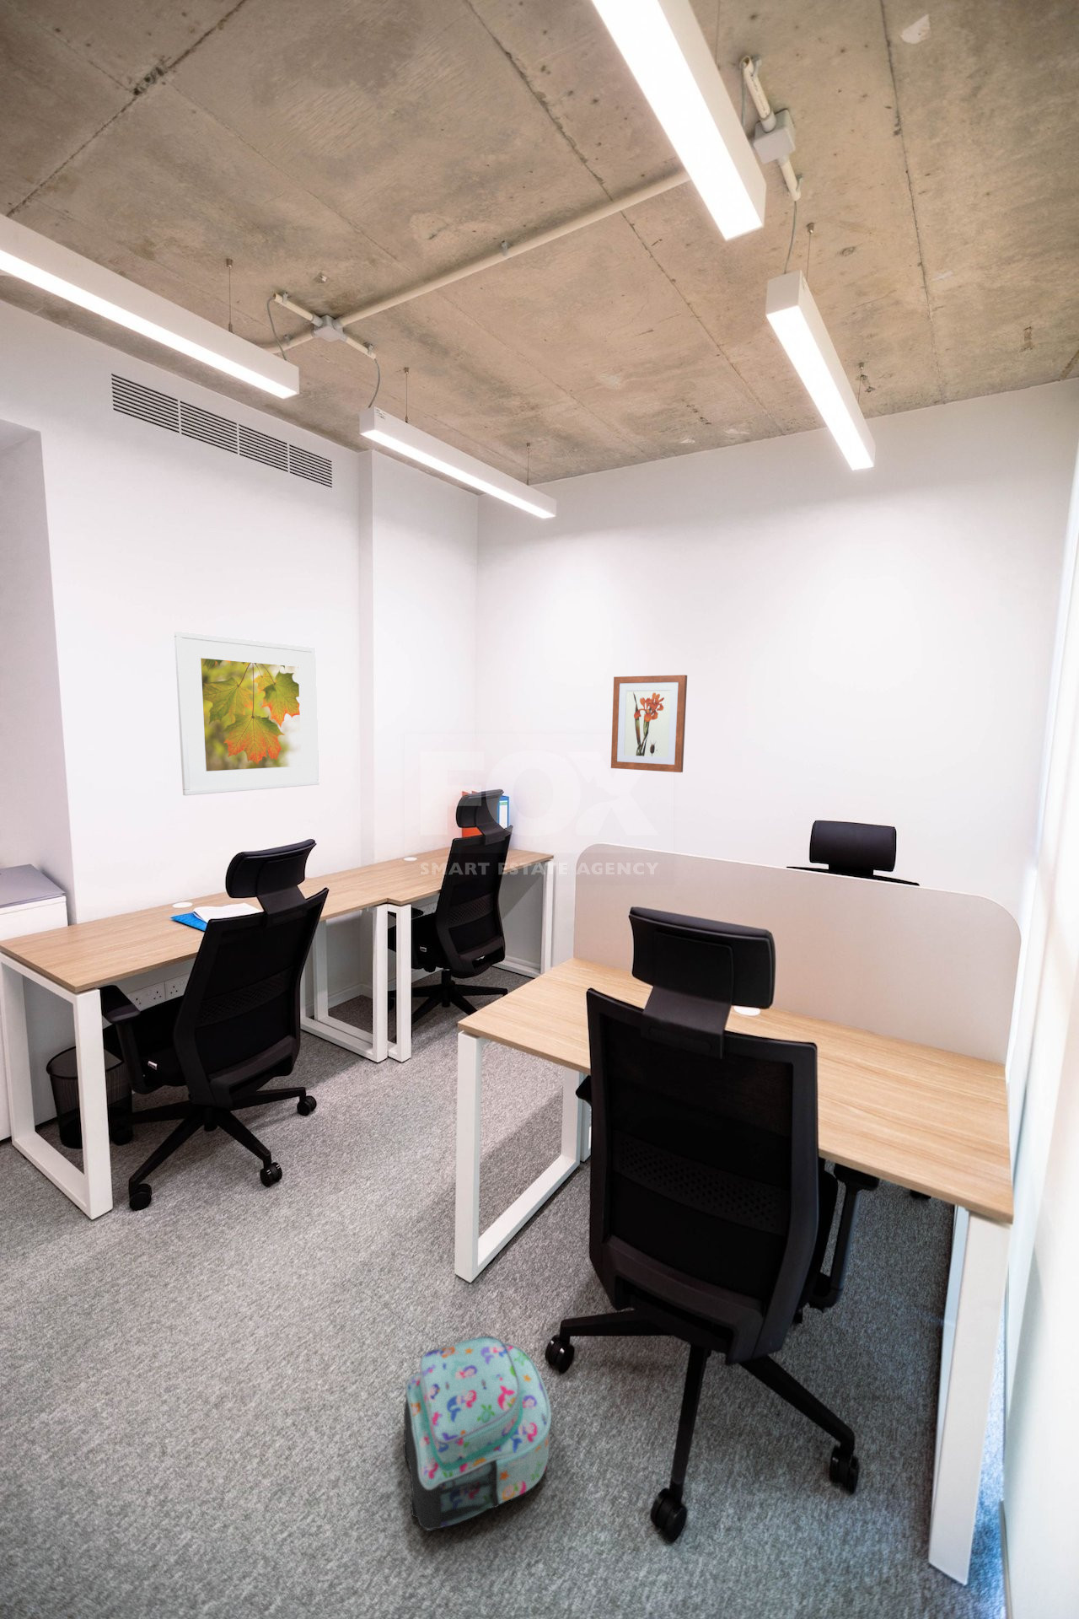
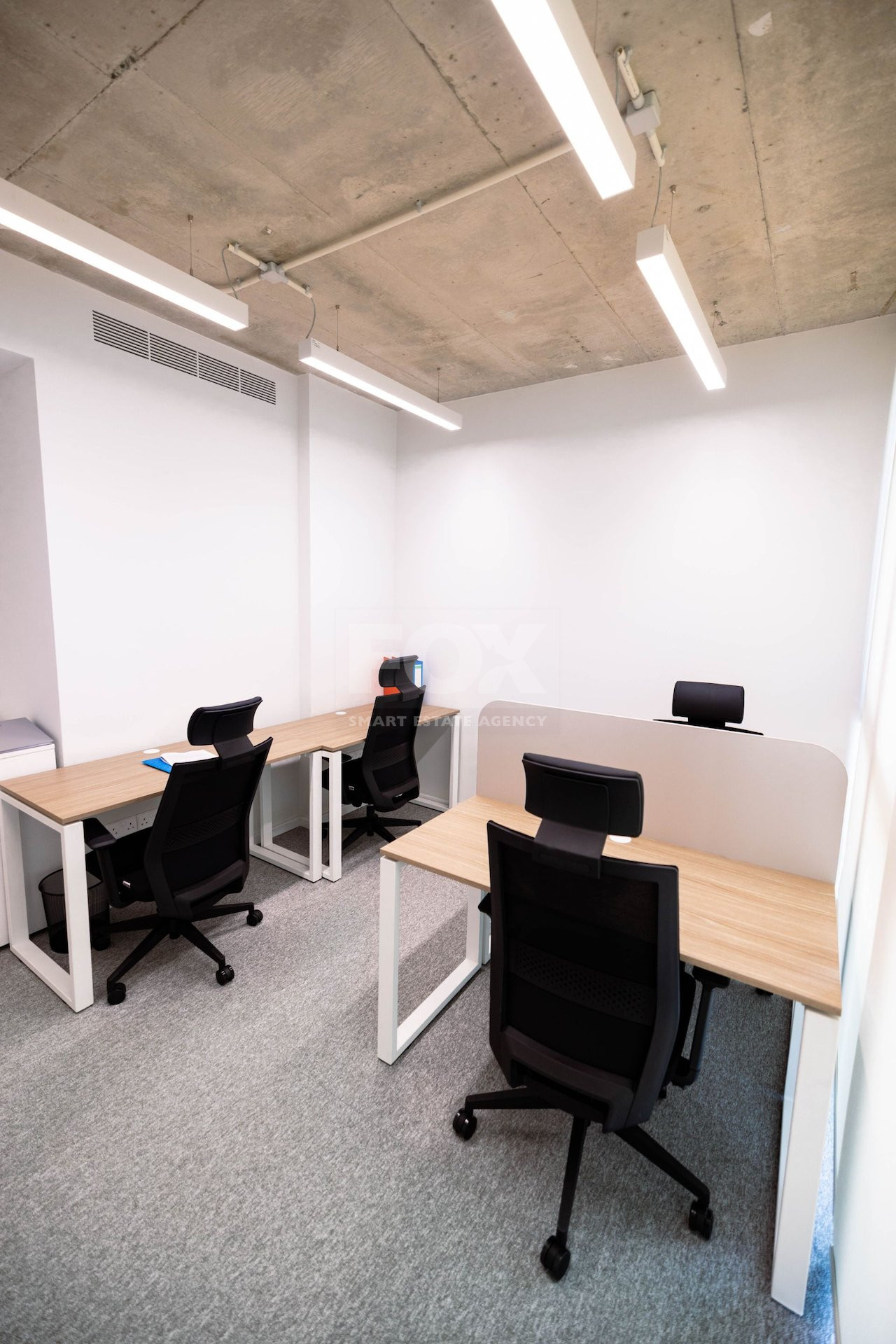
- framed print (254, 716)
- wall art (648, 724)
- backpack (477, 1415)
